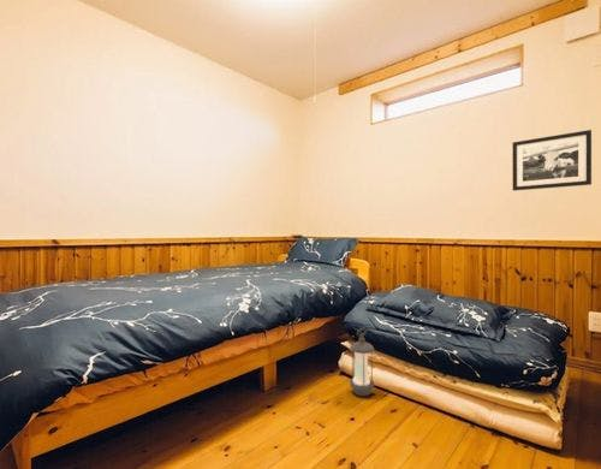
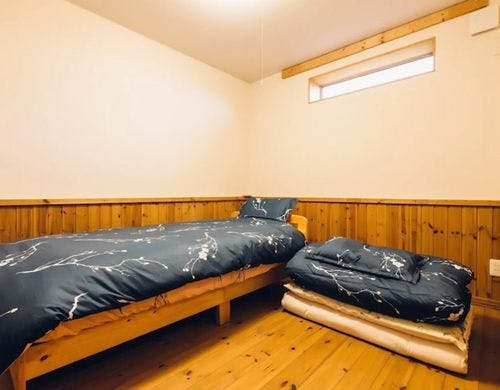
- lantern (361, 360)
- picture frame (549, 161)
